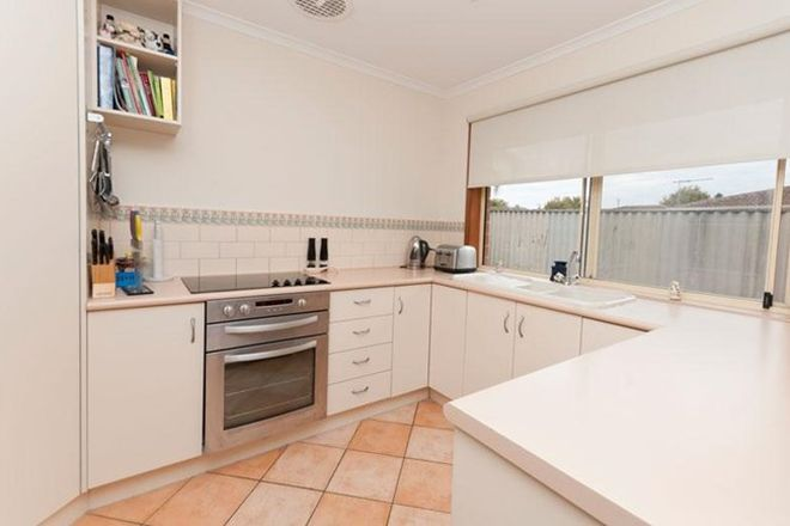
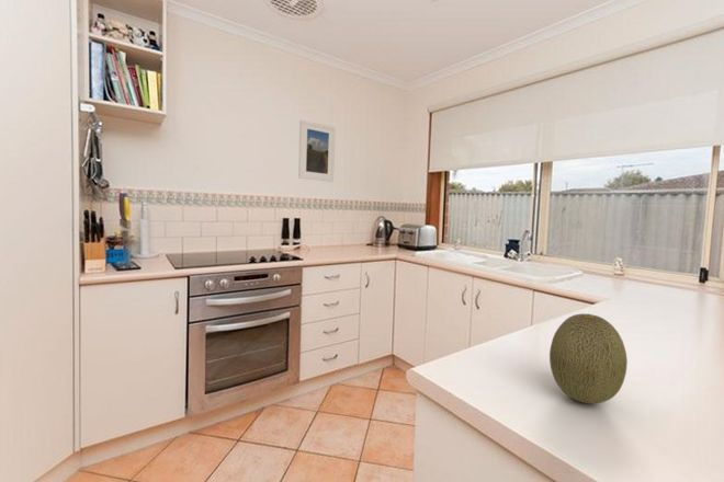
+ fruit (586, 356)
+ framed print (317, 151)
